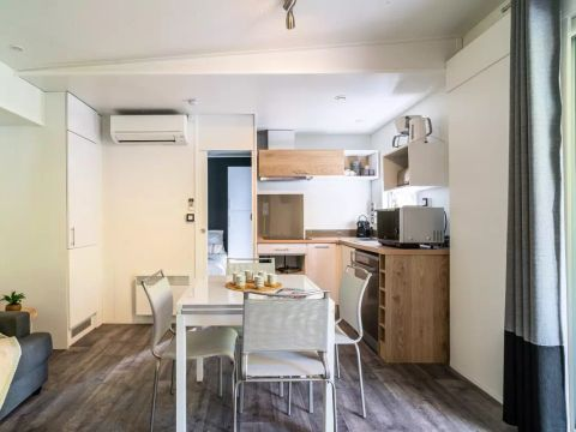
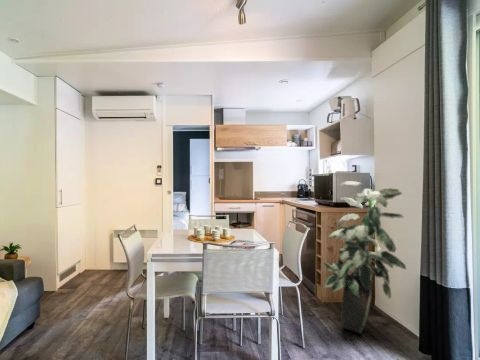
+ indoor plant (360, 254)
